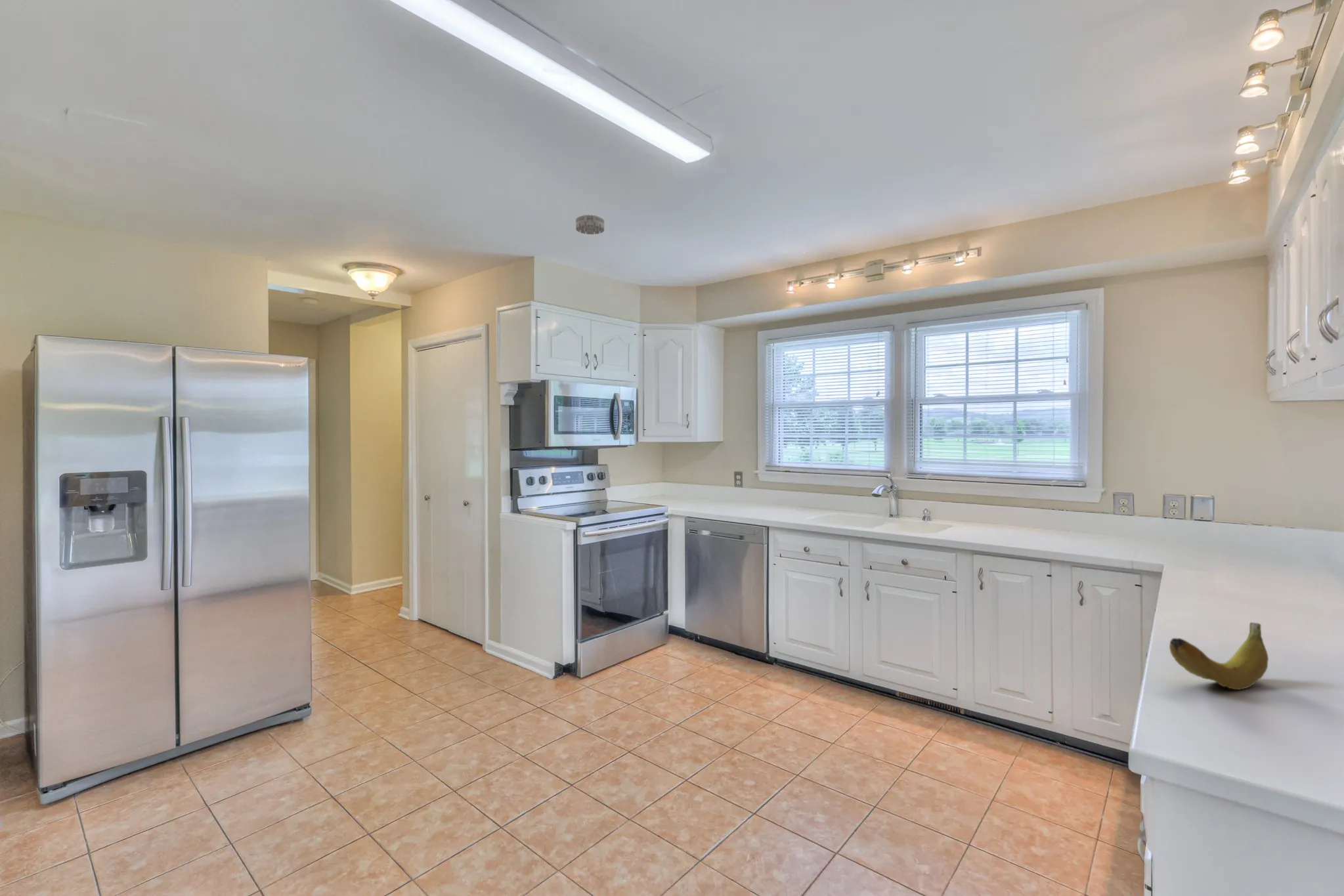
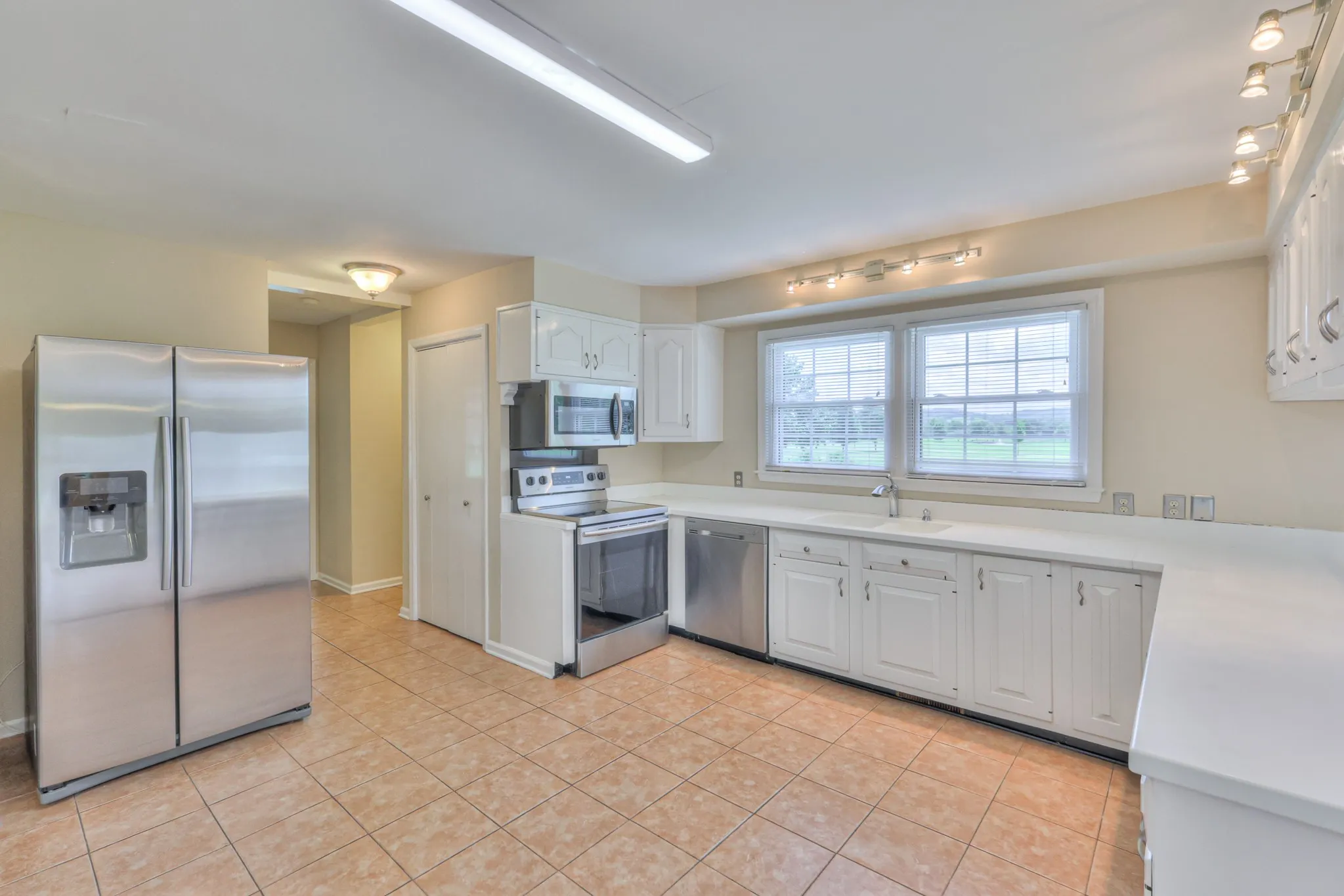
- fruit (1216, 662)
- smoke detector (590, 224)
